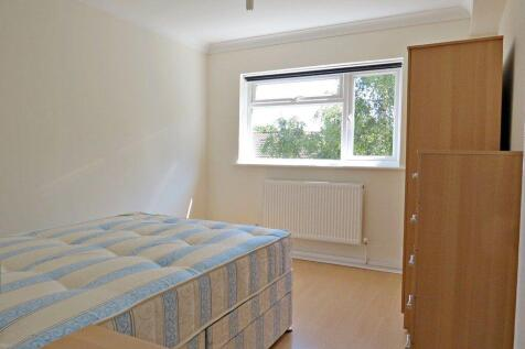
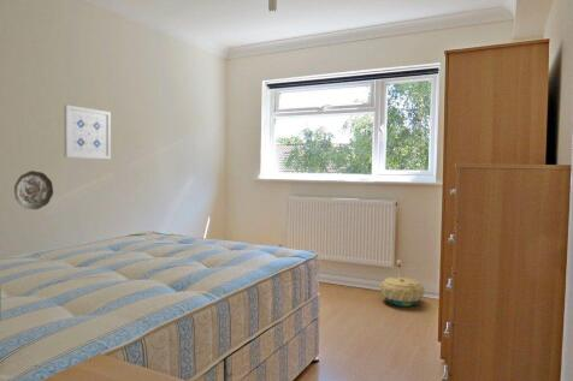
+ wall art (88, 133)
+ decorative plate (33, 190)
+ basket (401, 290)
